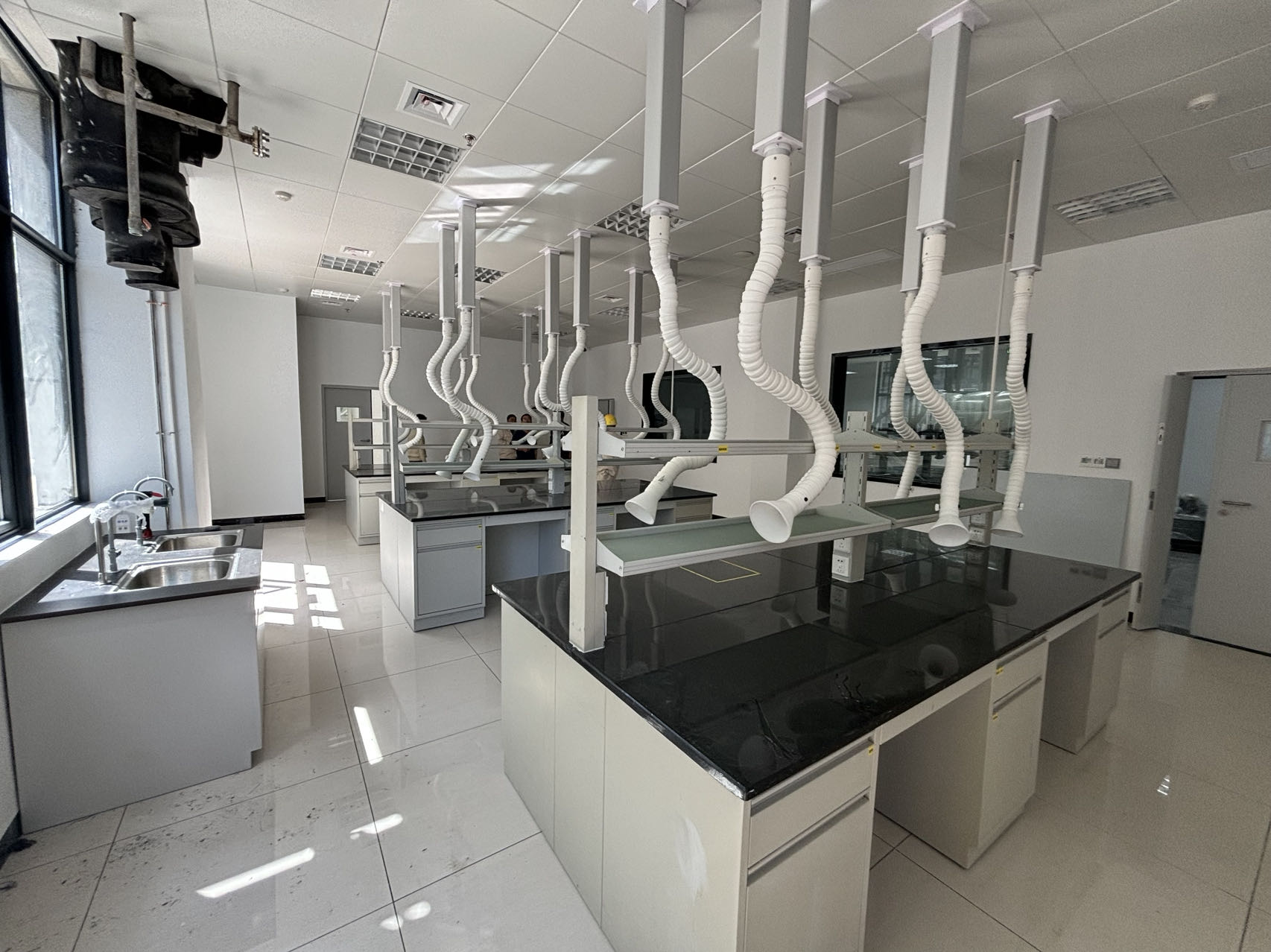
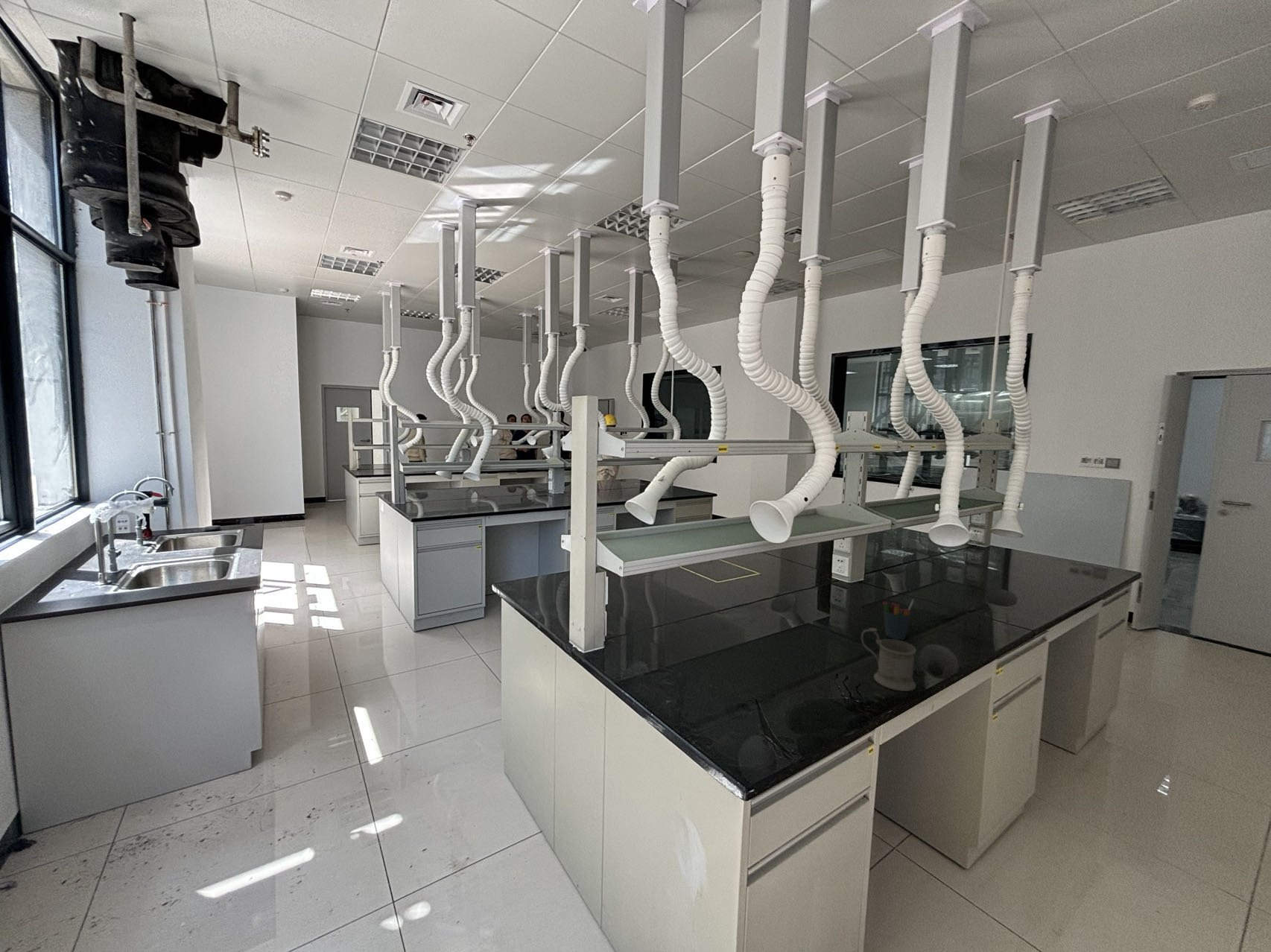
+ pen holder (896, 617)
+ mug (887, 656)
